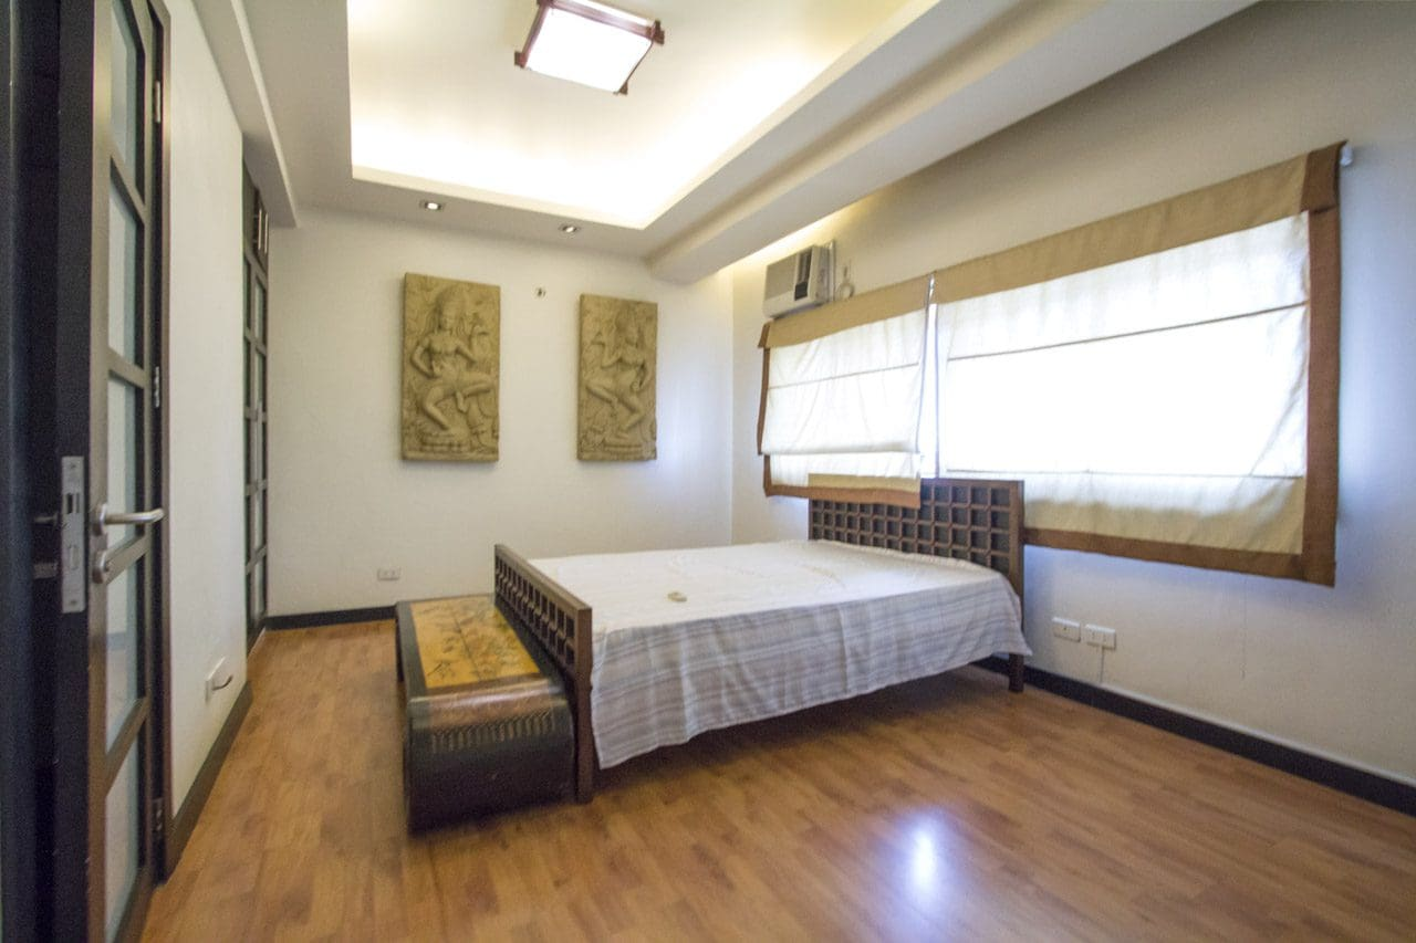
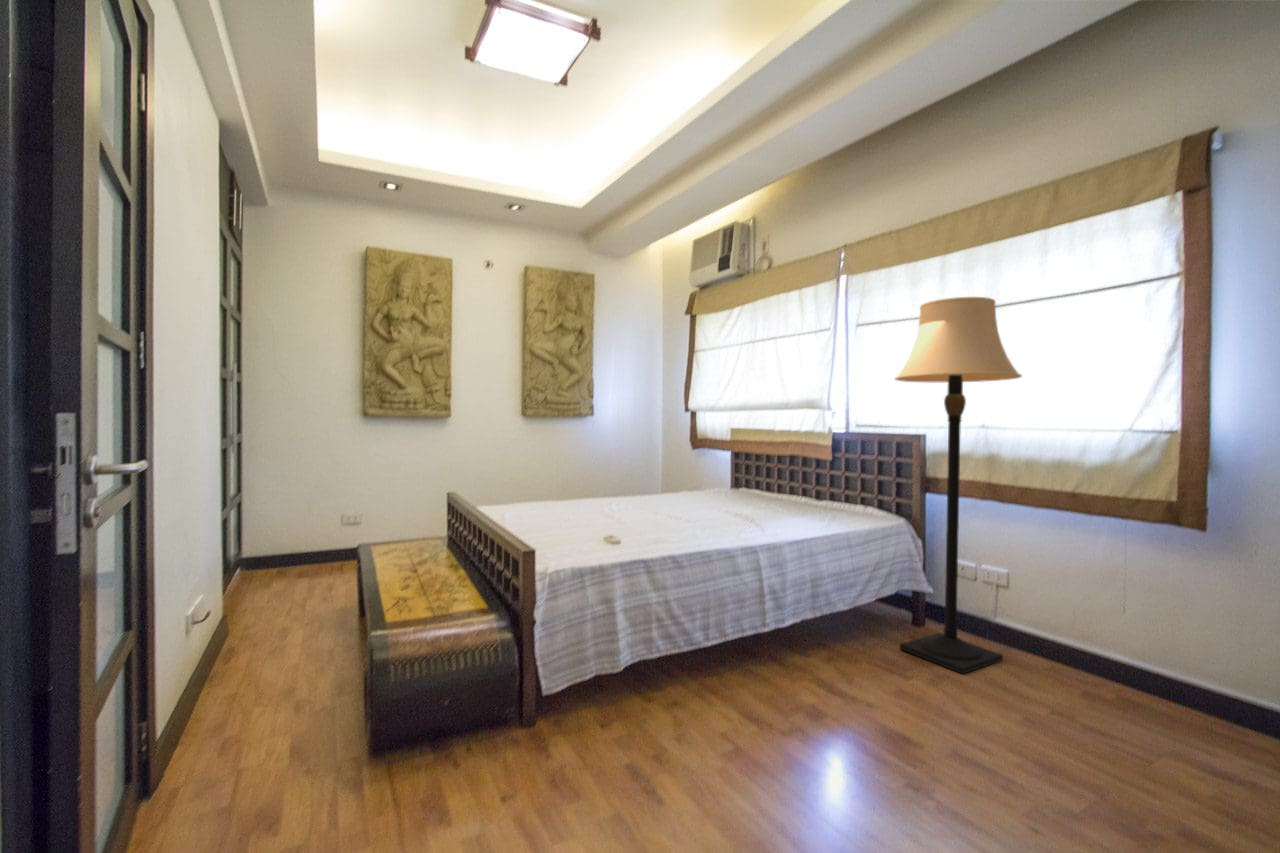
+ lamp (953, 479)
